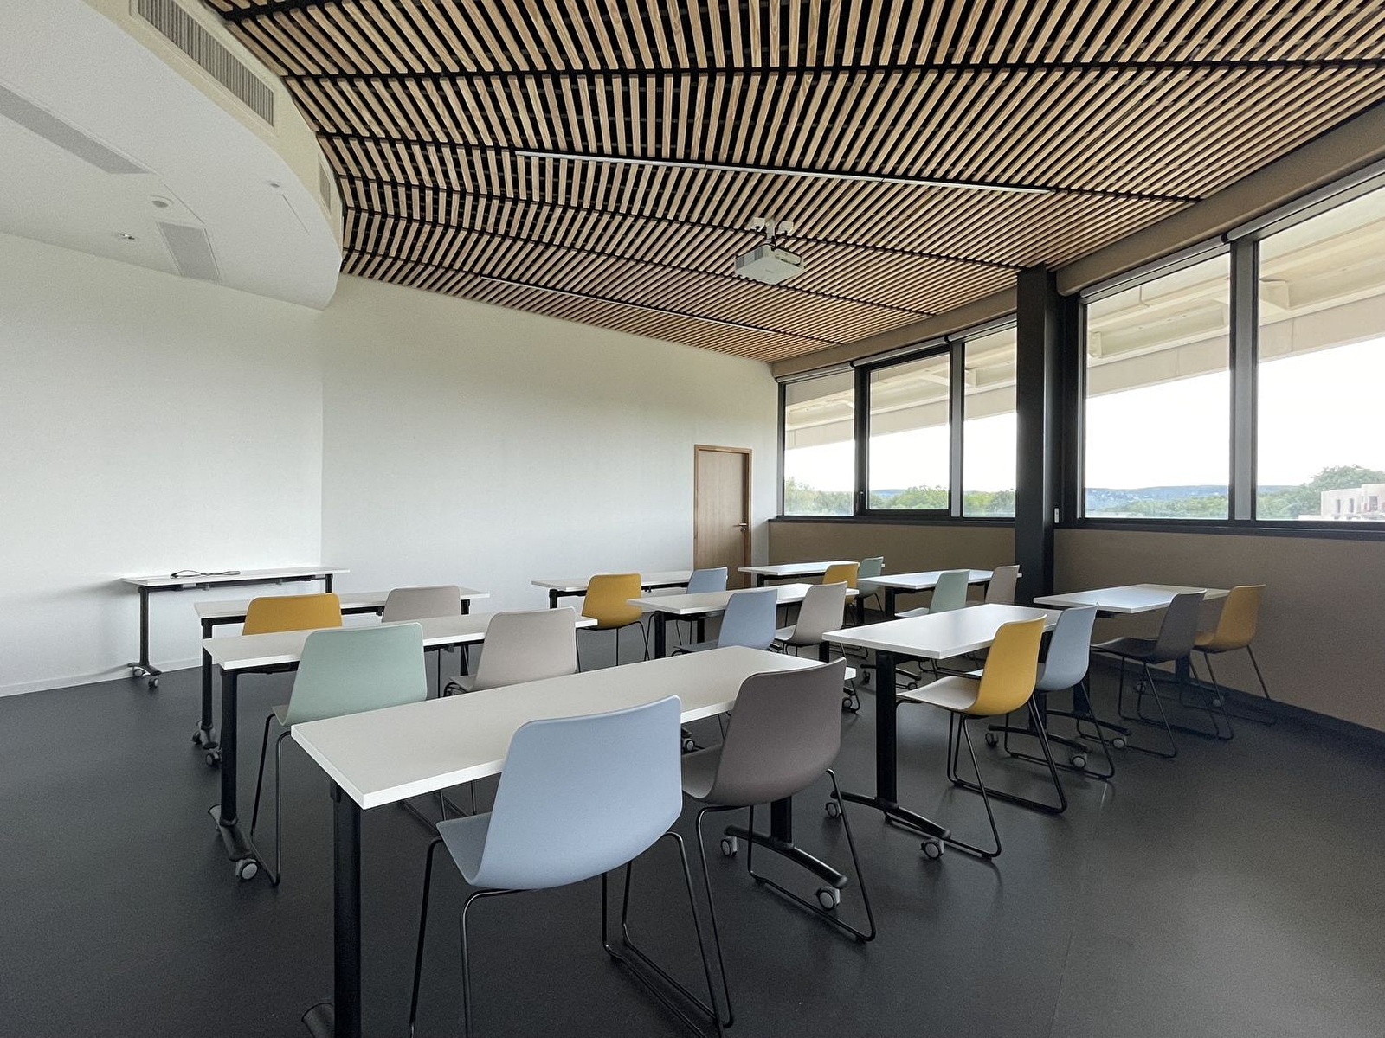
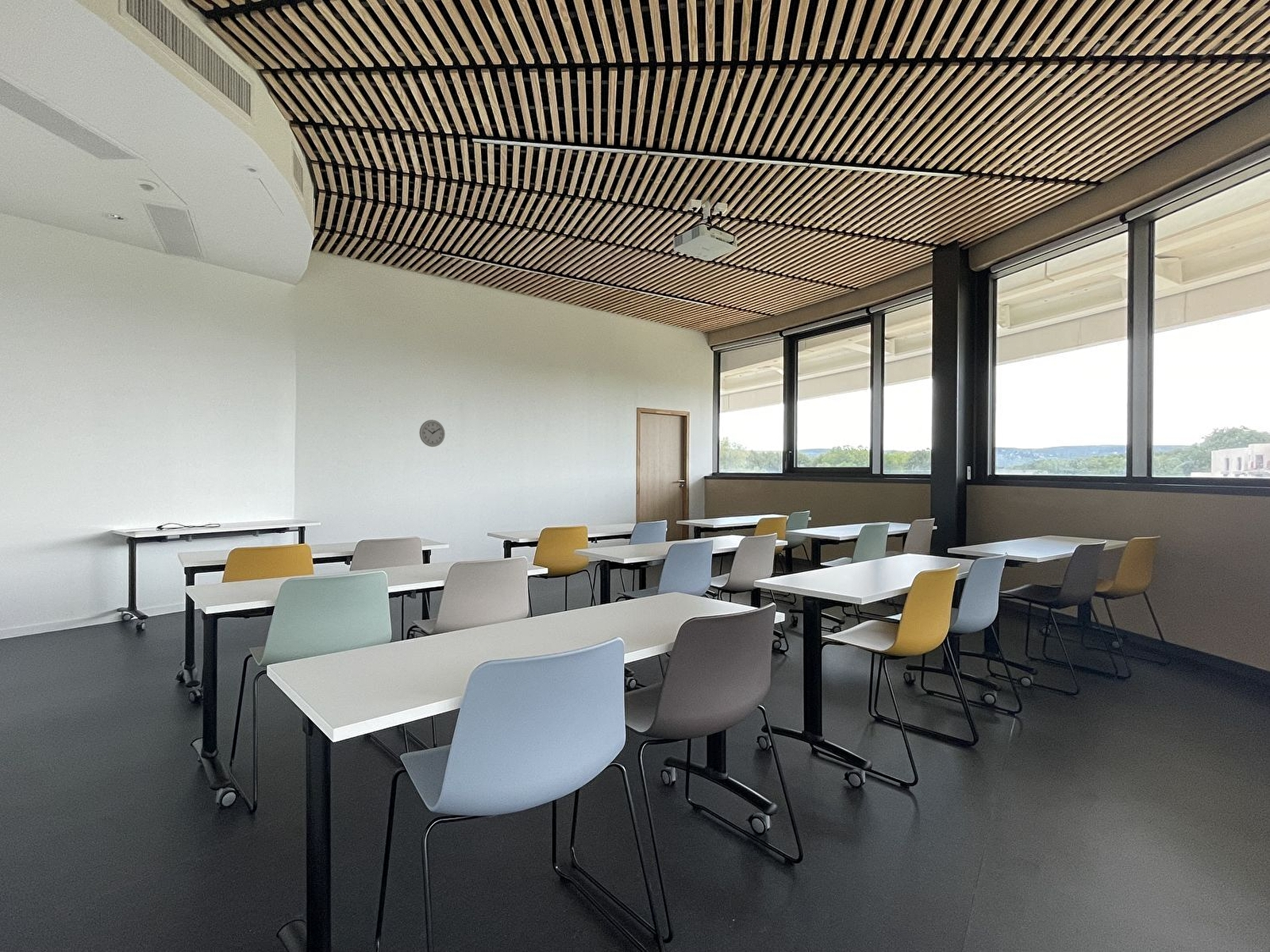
+ wall clock (433, 433)
